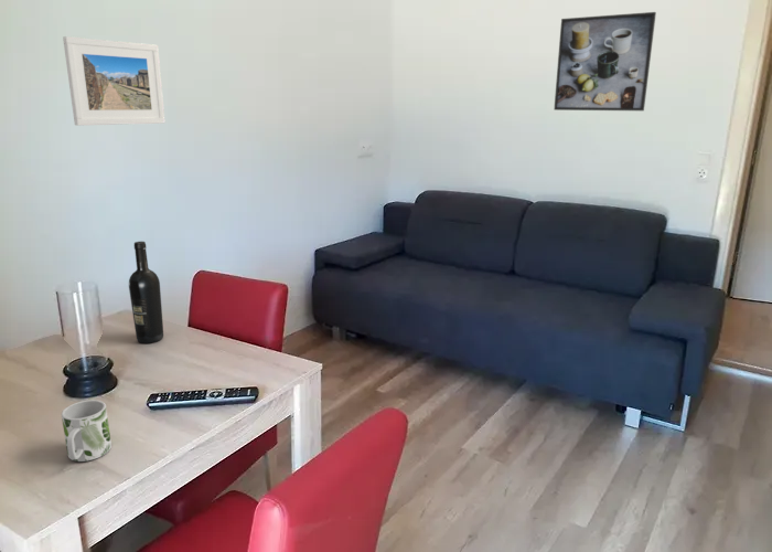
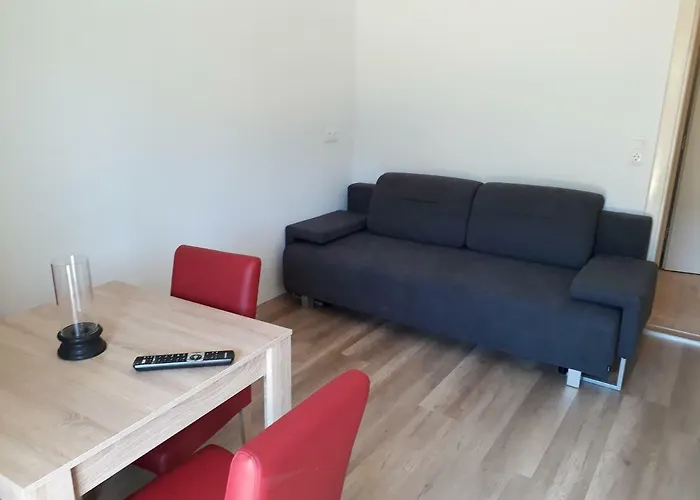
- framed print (118, 83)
- mug (83, 434)
- wine bottle (144, 291)
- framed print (601, 64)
